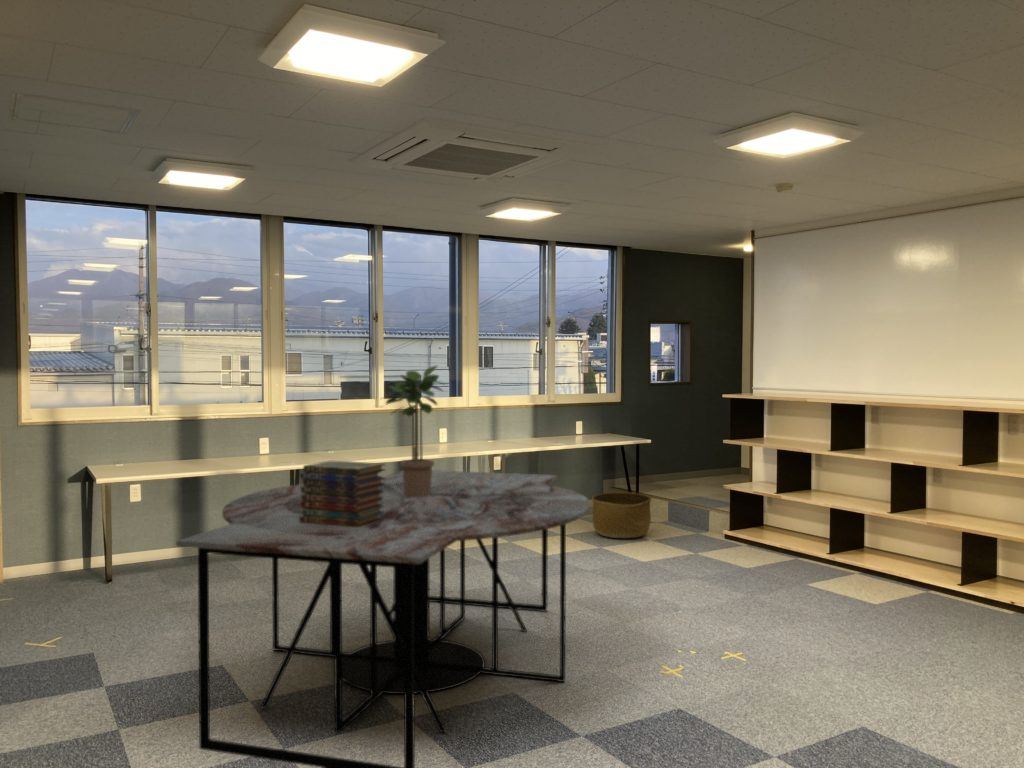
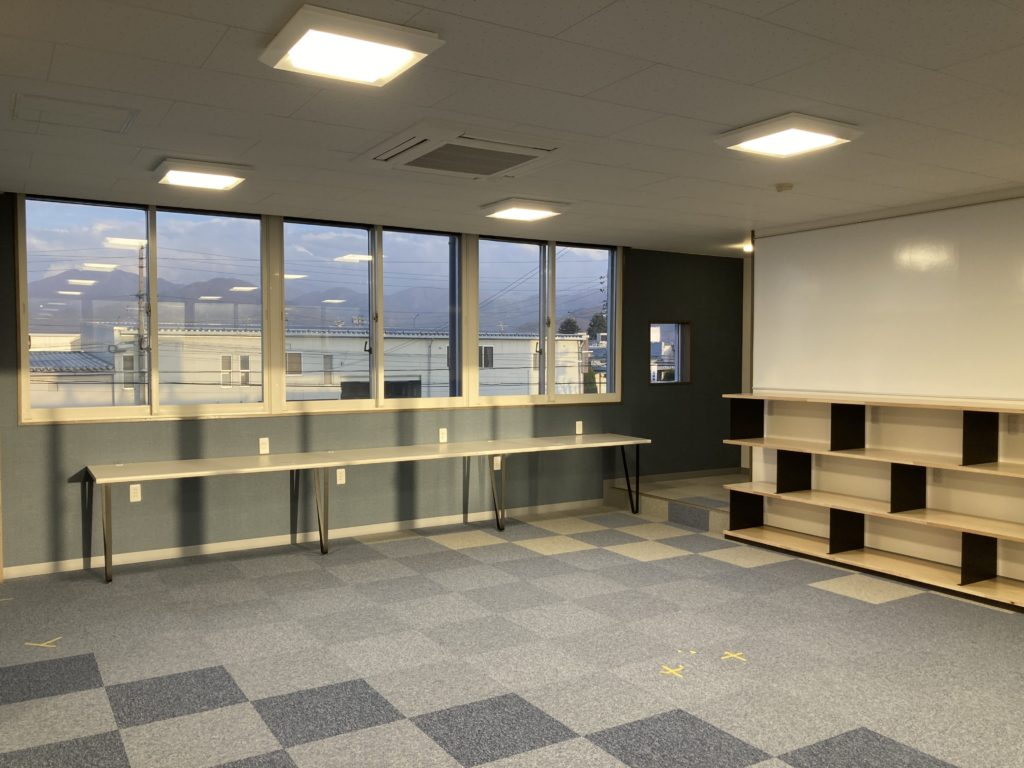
- dining table (411, 582)
- book stack (343, 492)
- potted plant (412, 429)
- basket (620, 515)
